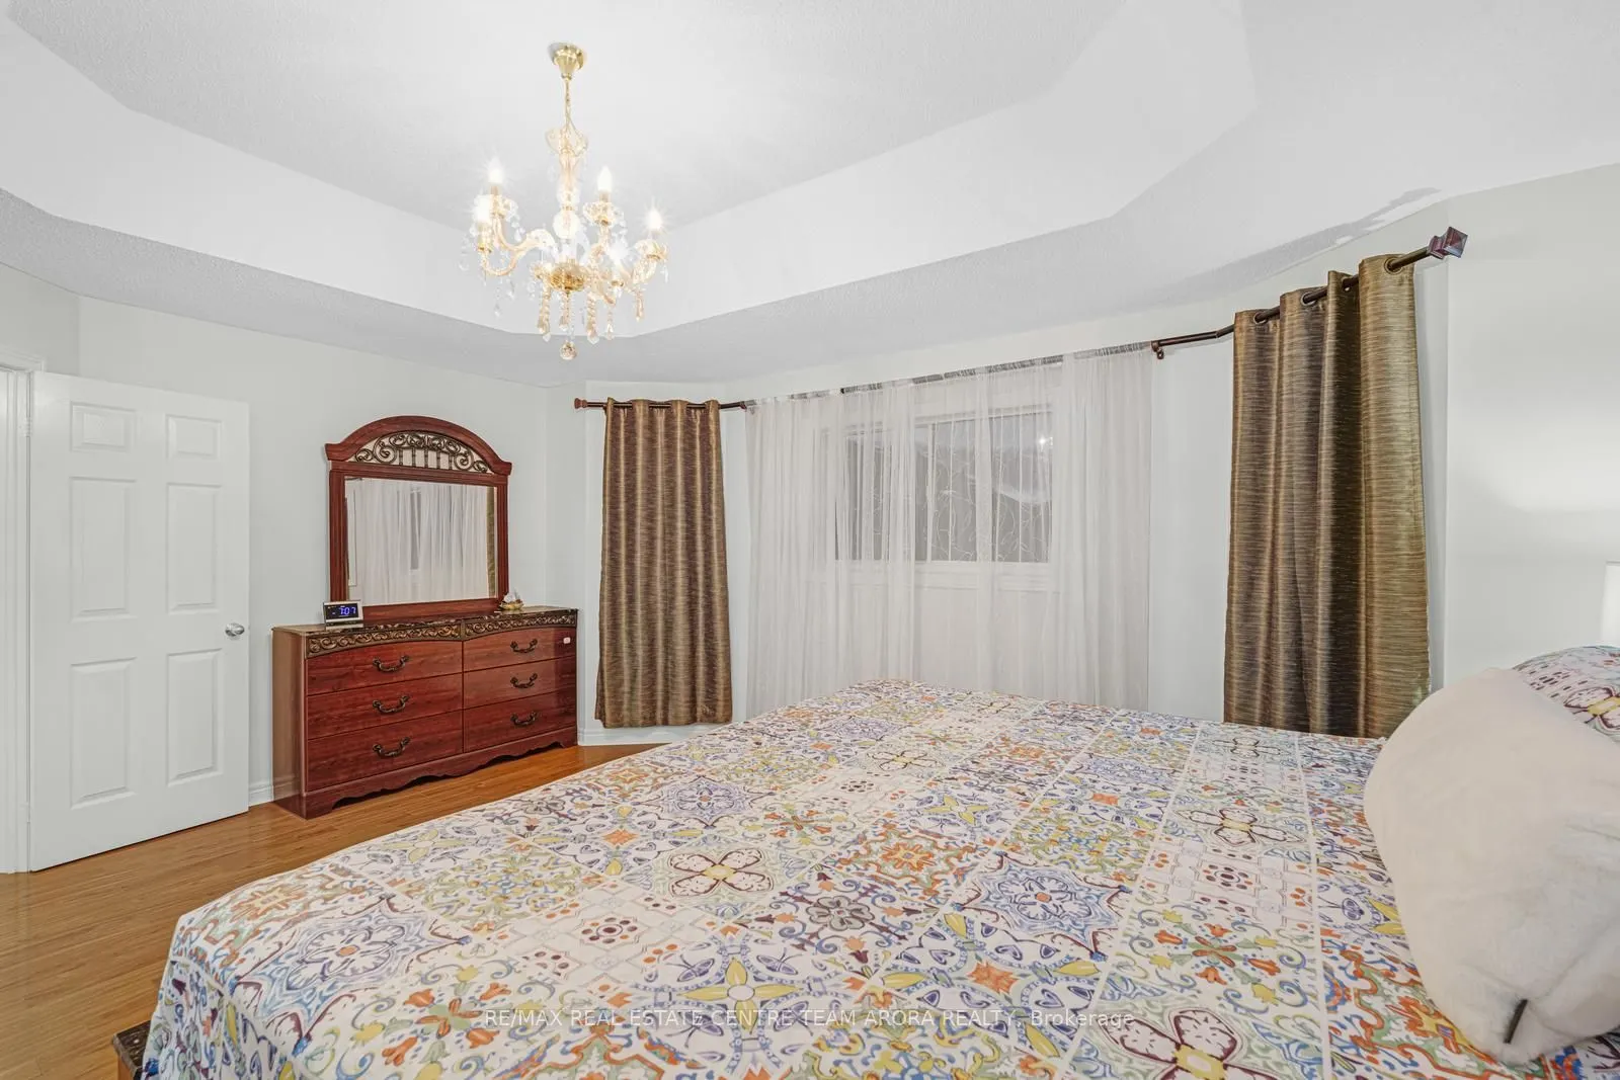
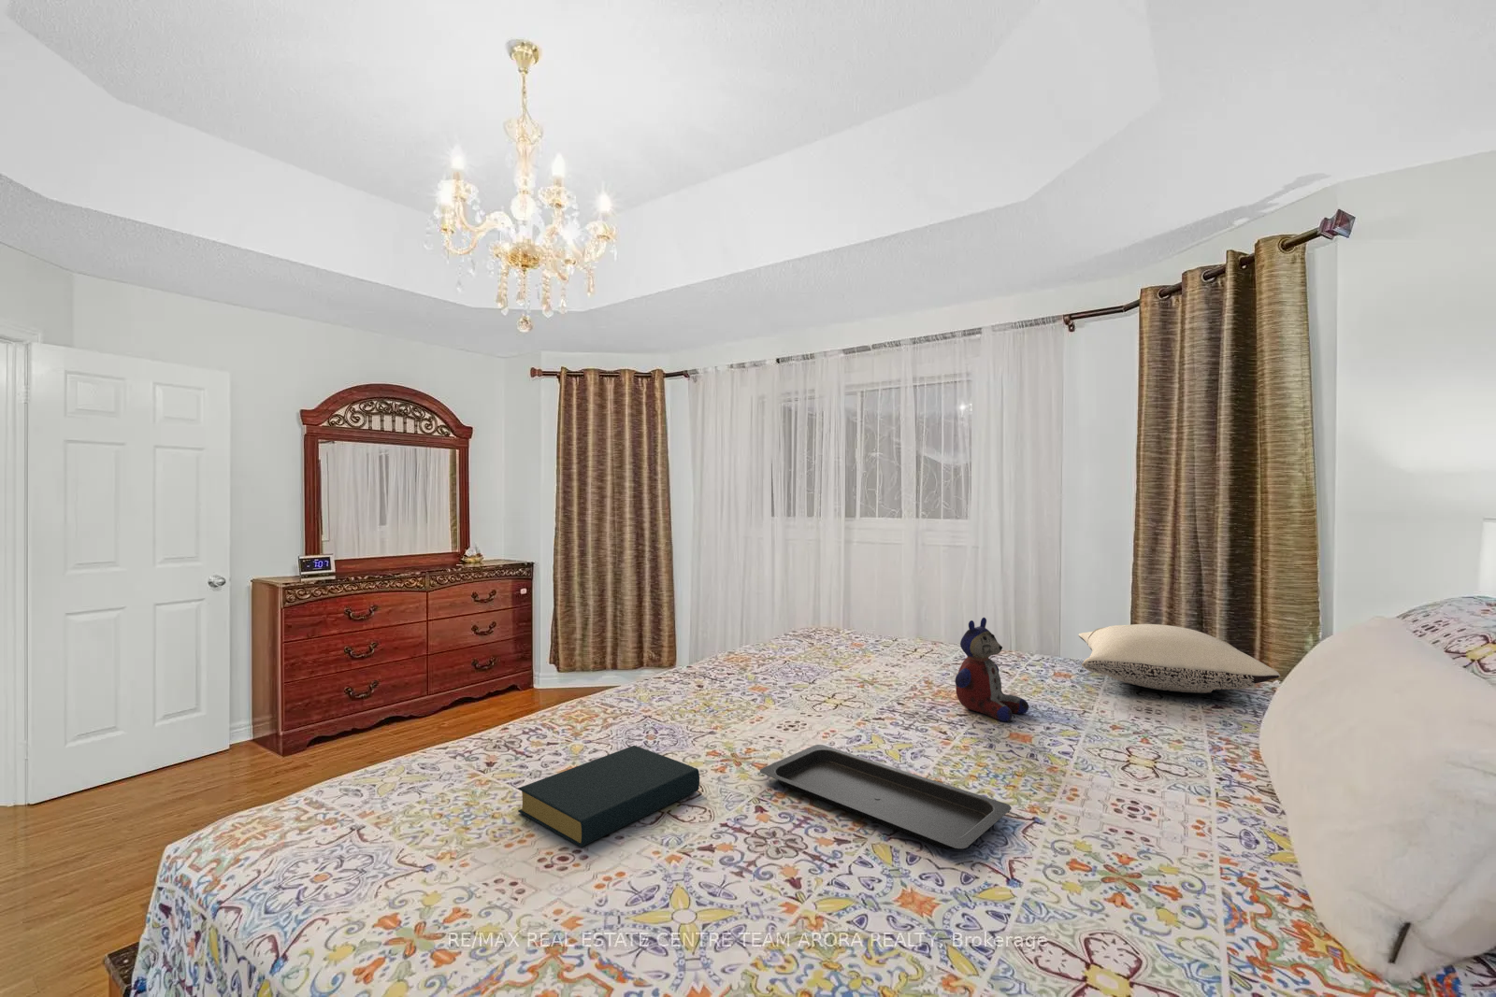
+ stuffed bear (991, 667)
+ hardback book (611, 790)
+ pillow (1163, 654)
+ serving tray (877, 792)
